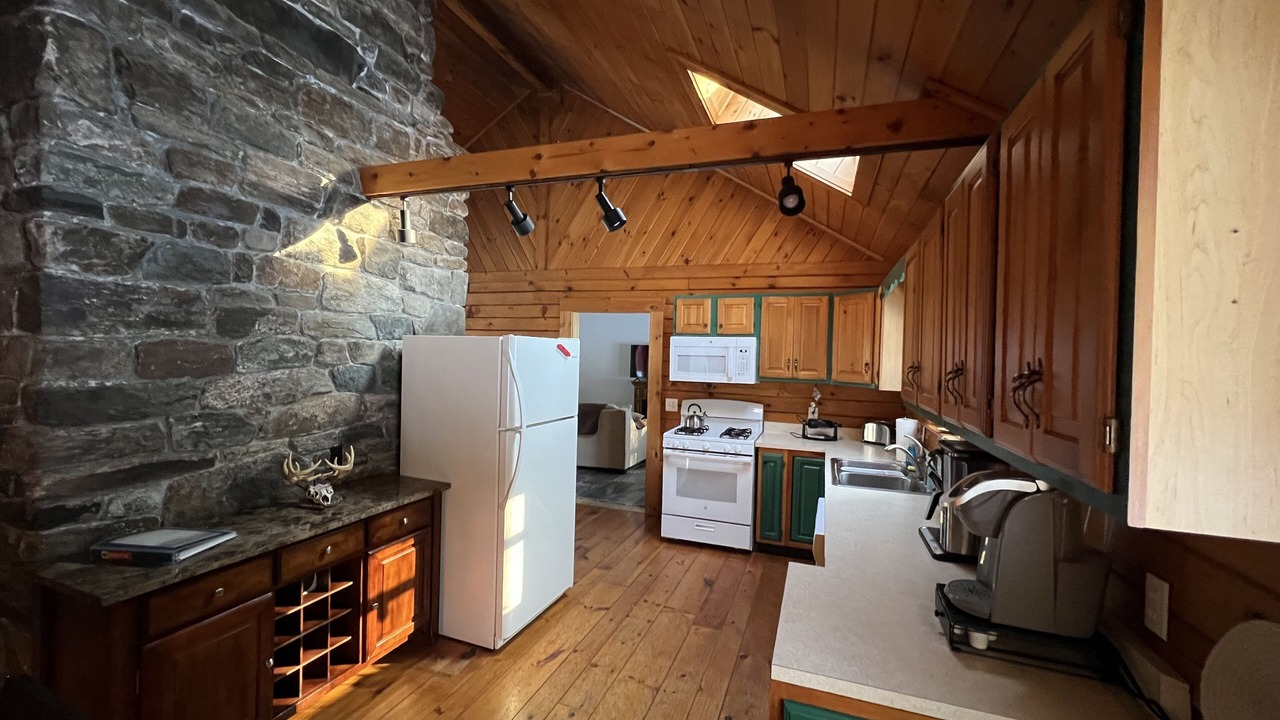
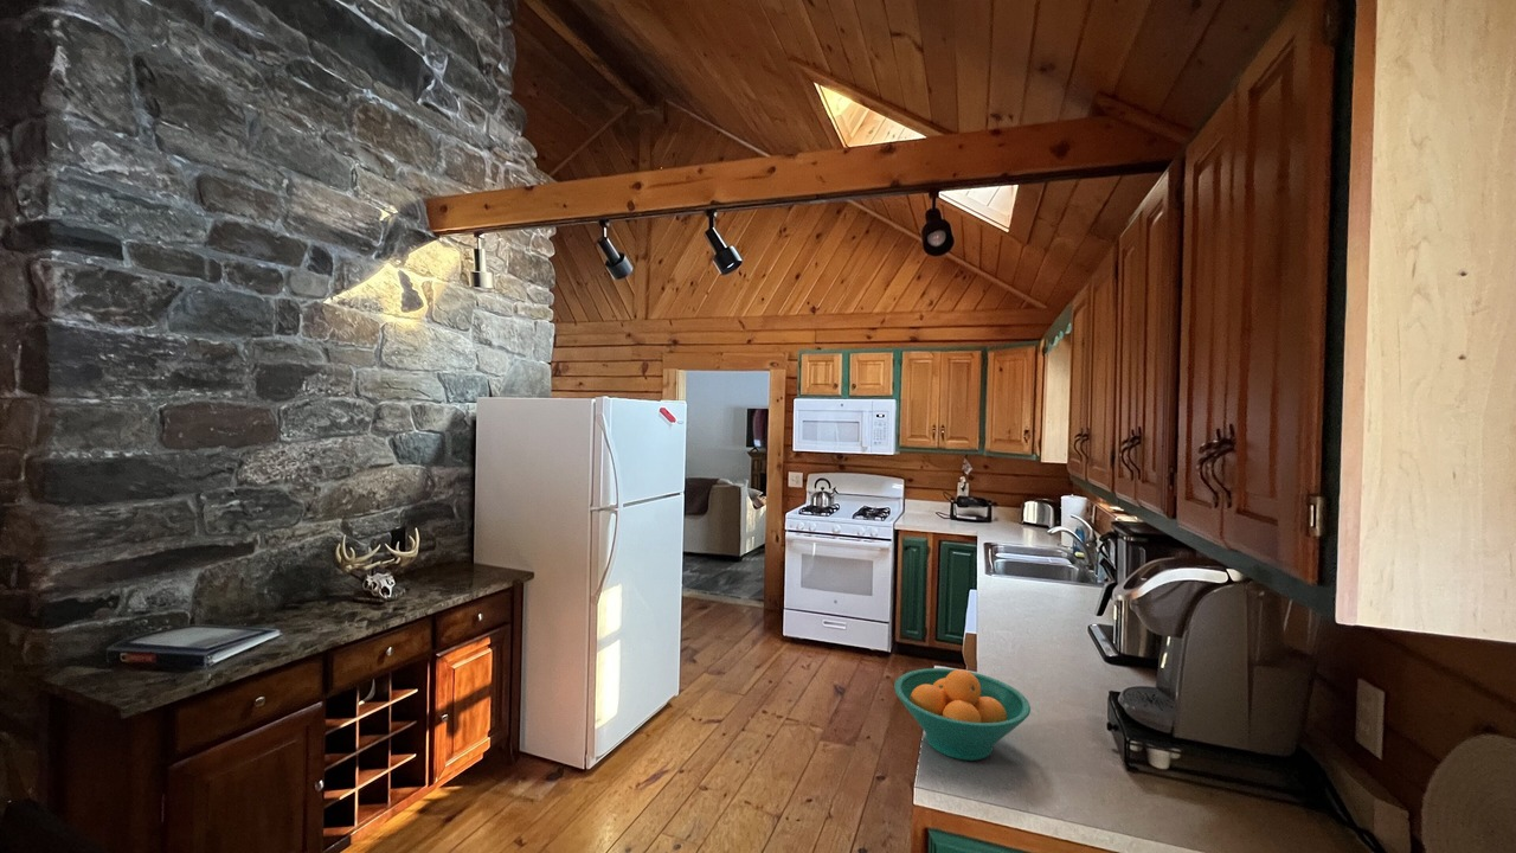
+ fruit bowl (959, 707)
